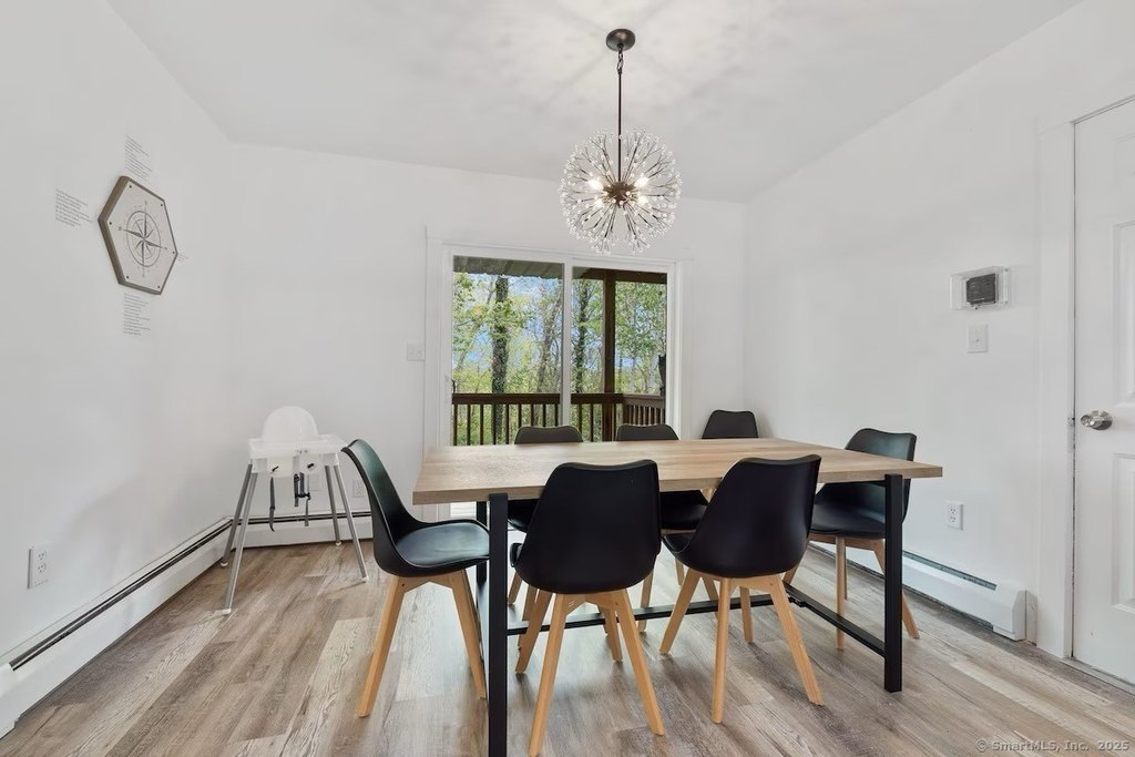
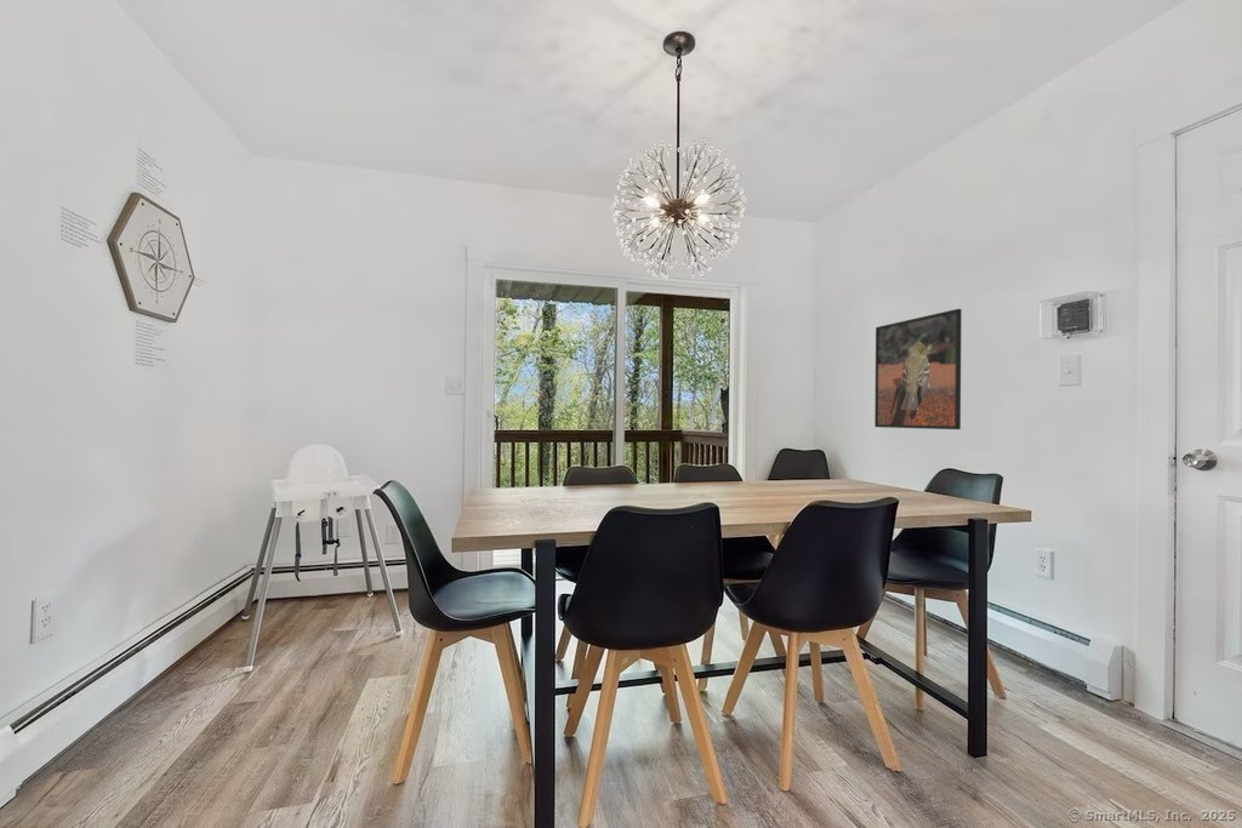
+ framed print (913, 373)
